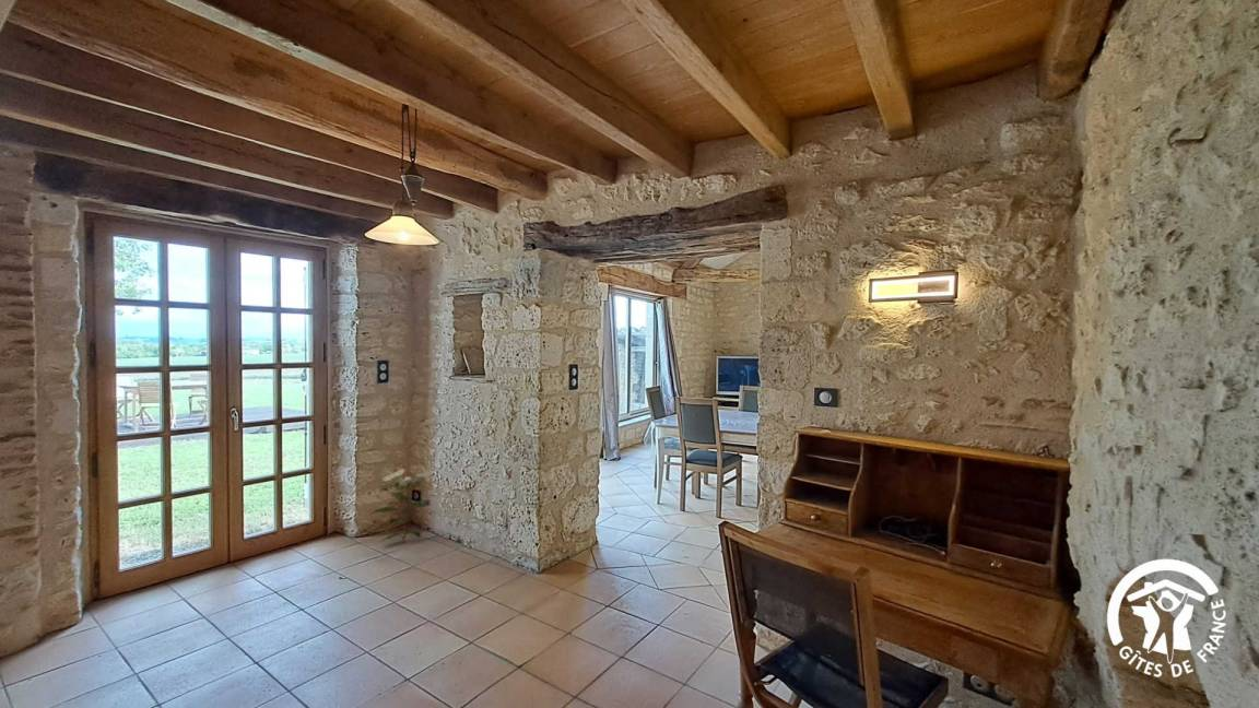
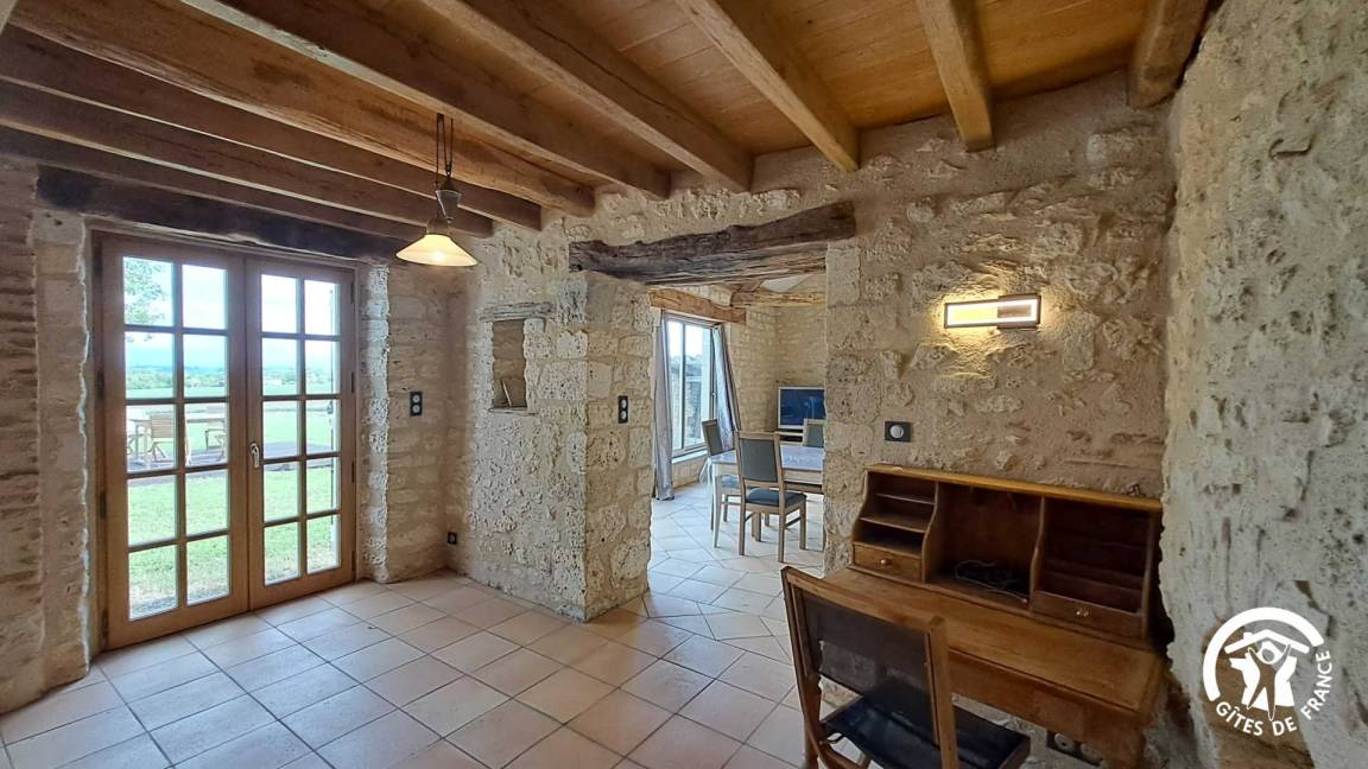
- flowering plant (407, 508)
